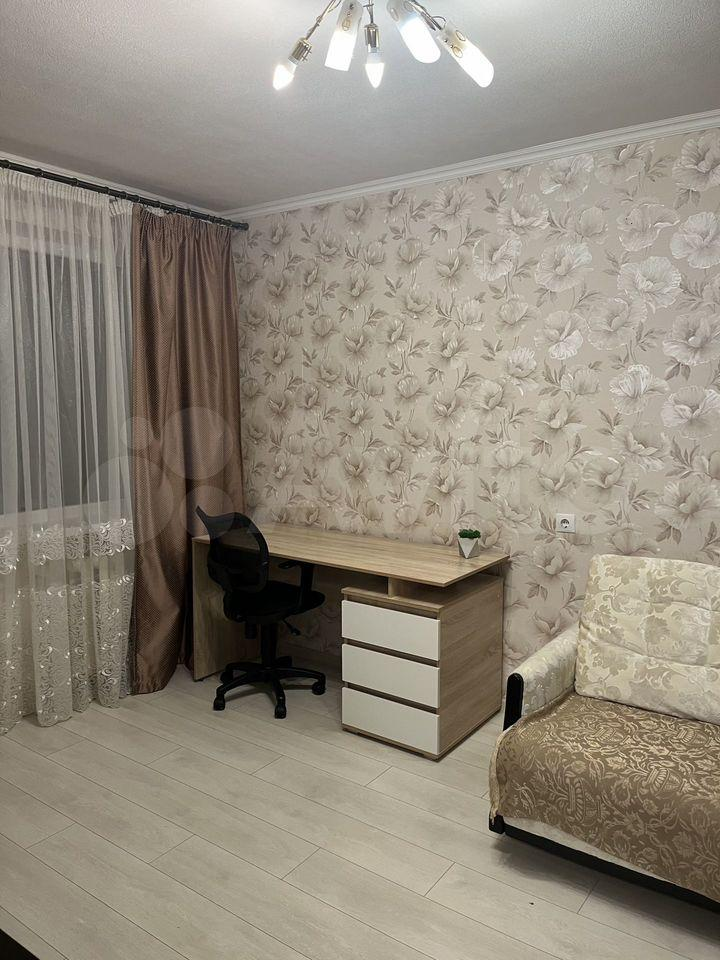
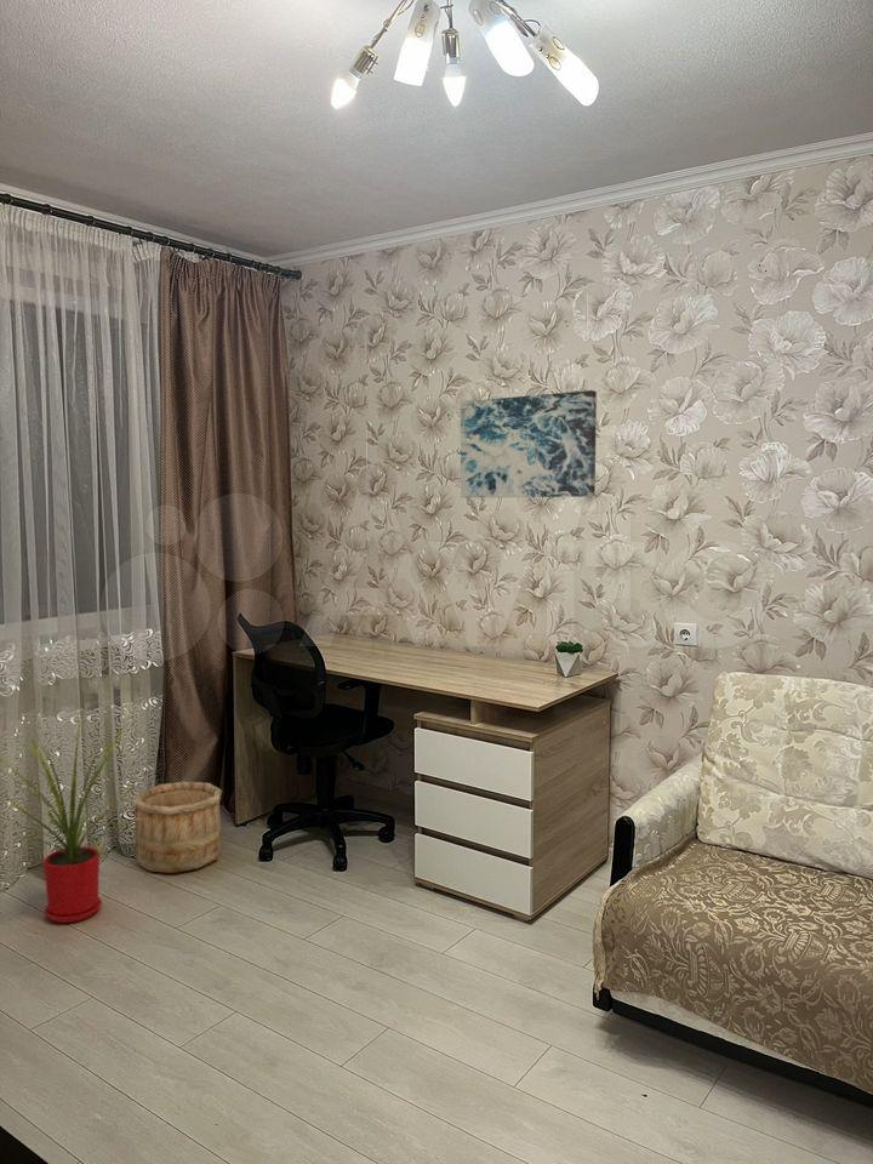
+ wooden bucket (178, 826)
+ house plant (69, 821)
+ wall art (525, 446)
